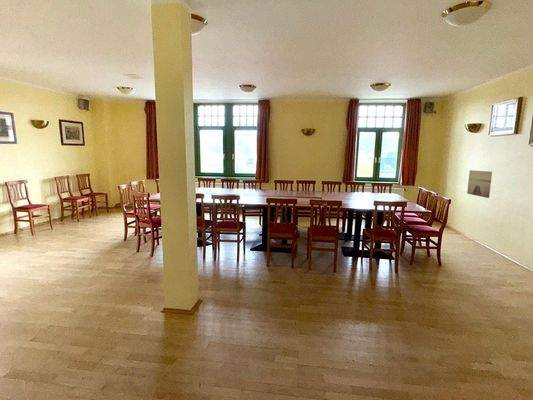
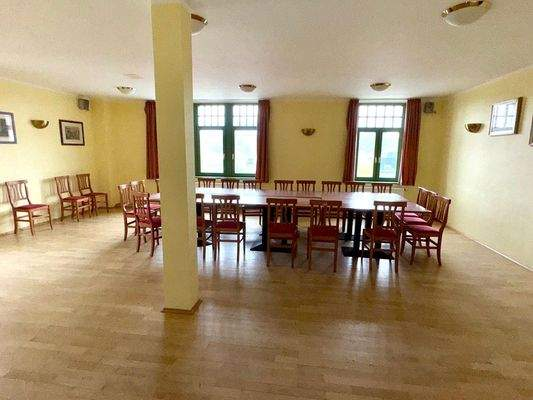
- wall art (478, 183)
